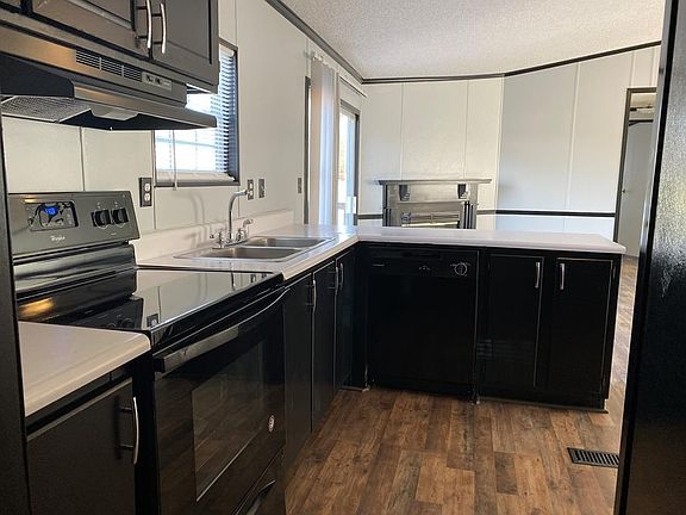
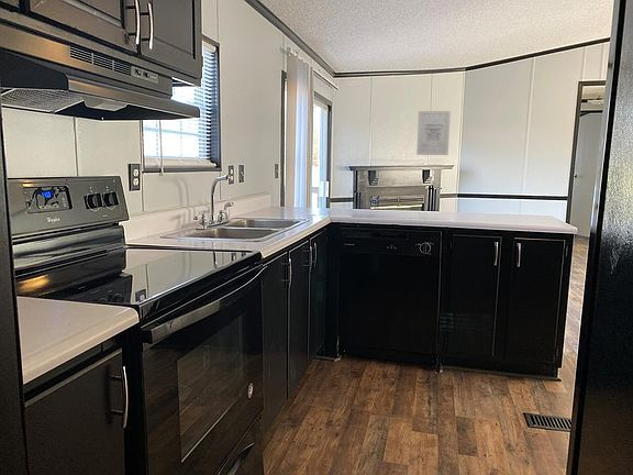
+ wall art (433, 133)
